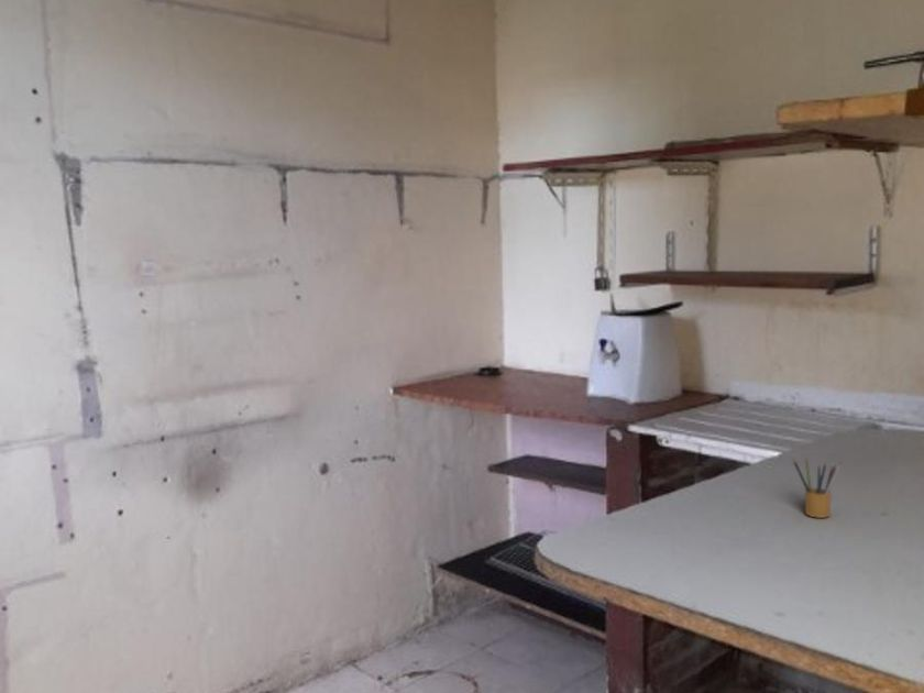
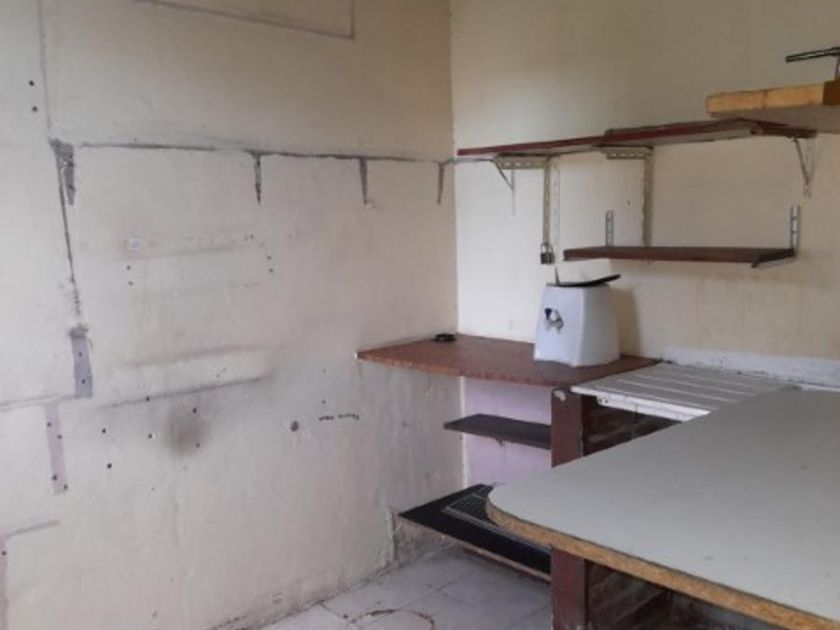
- pencil box (817, 485)
